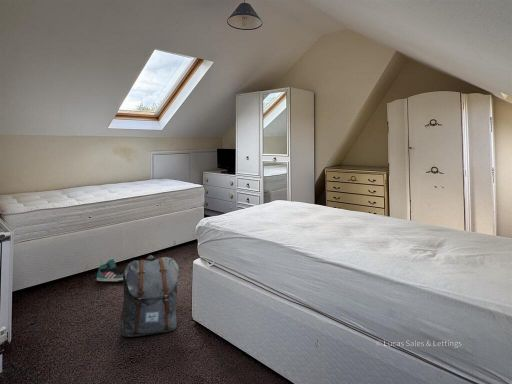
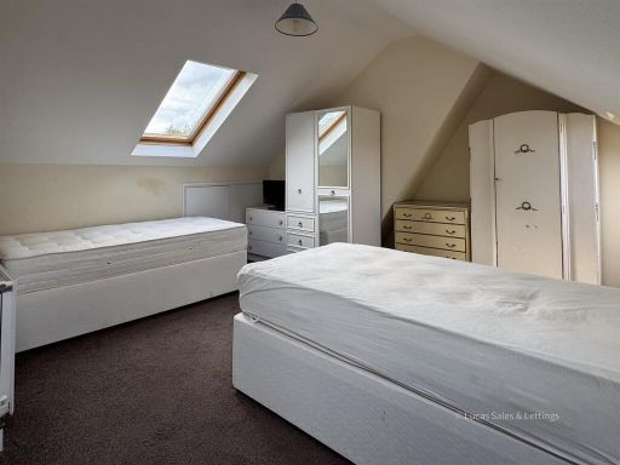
- sneaker (114, 269)
- backpack (149, 292)
